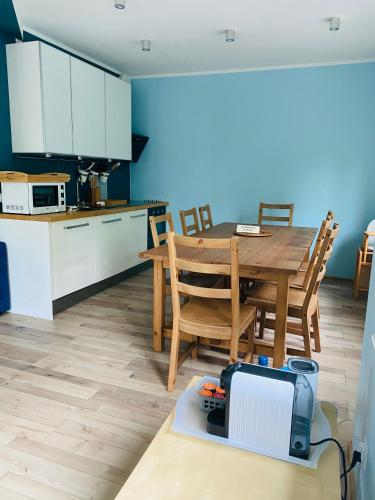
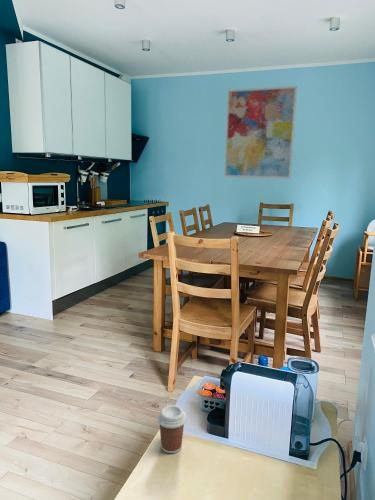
+ wall art (259, 134)
+ coffee cup (171, 428)
